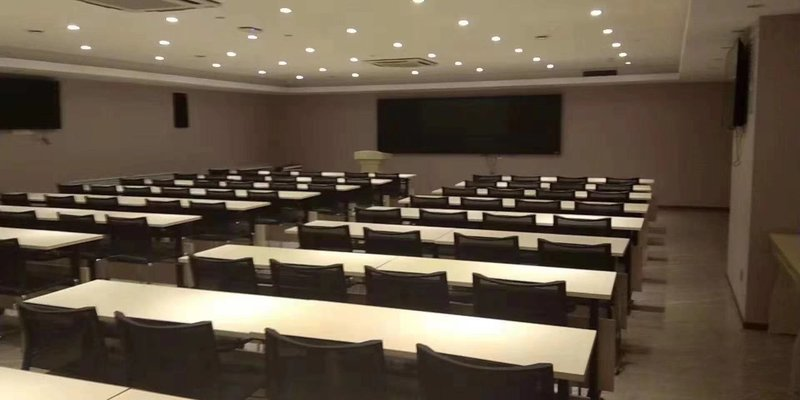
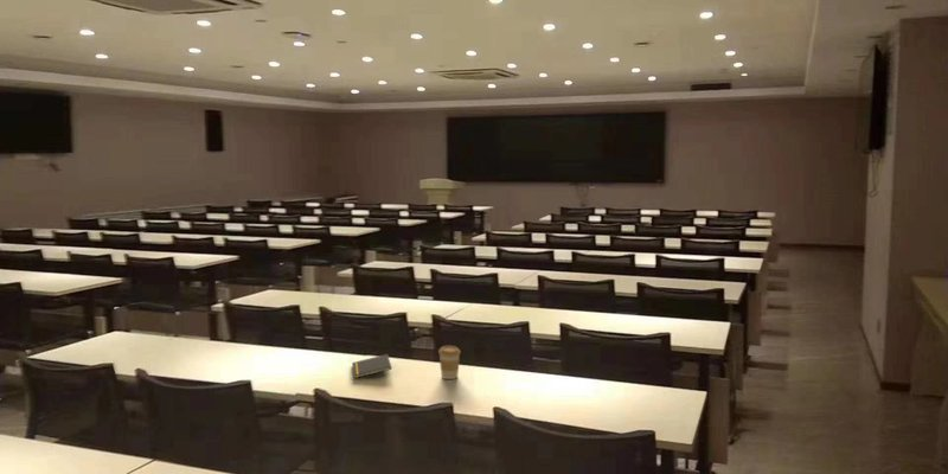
+ coffee cup (449, 361)
+ notepad (371, 365)
